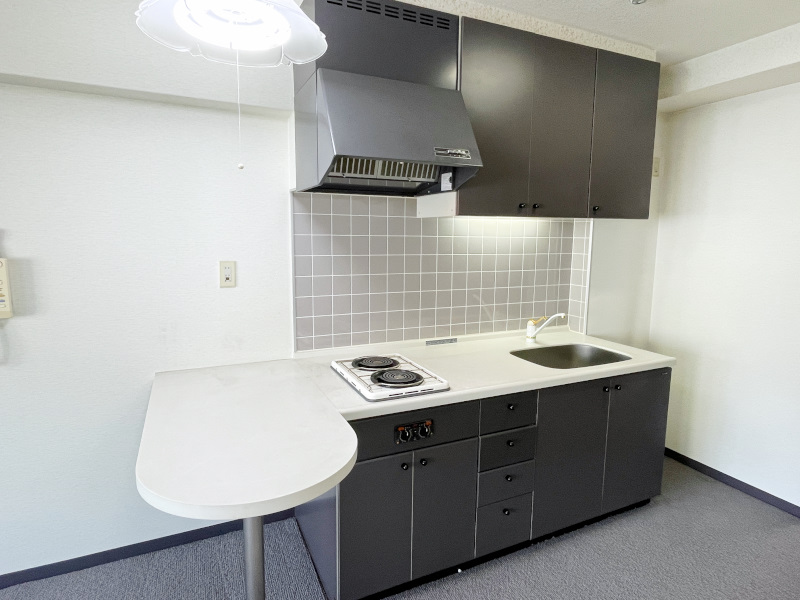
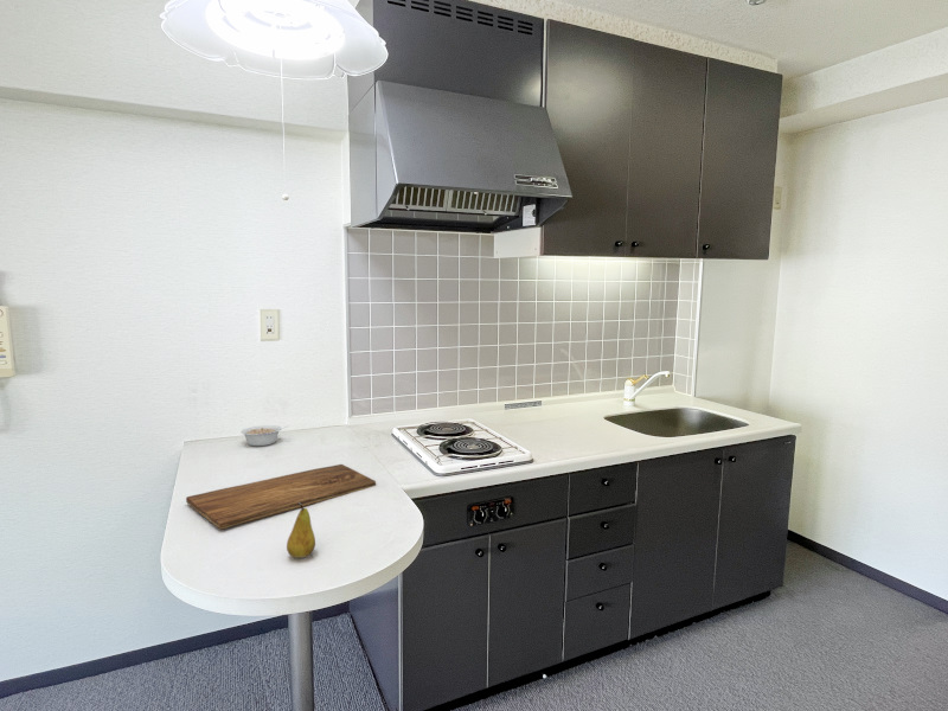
+ legume (263, 434)
+ fruit (300, 527)
+ cutting board (287, 491)
